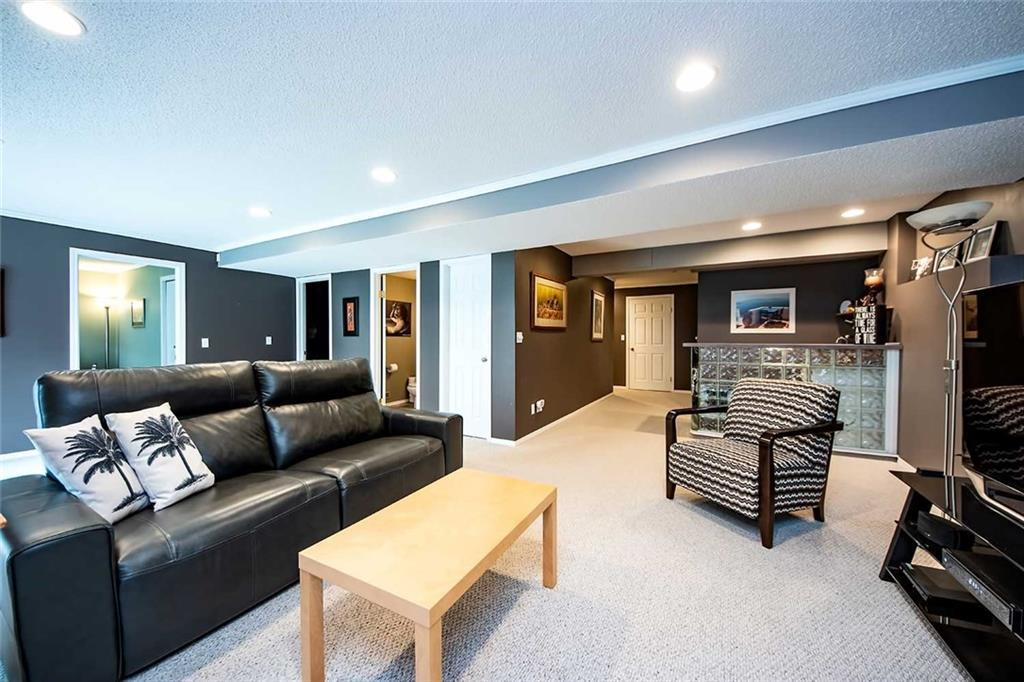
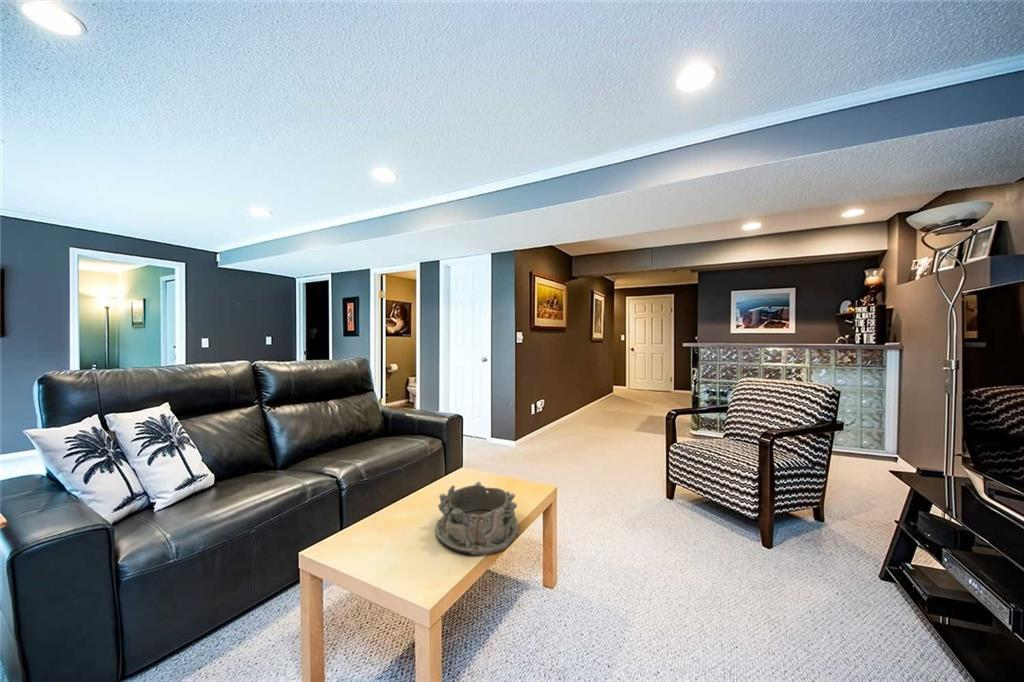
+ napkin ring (477, 509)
